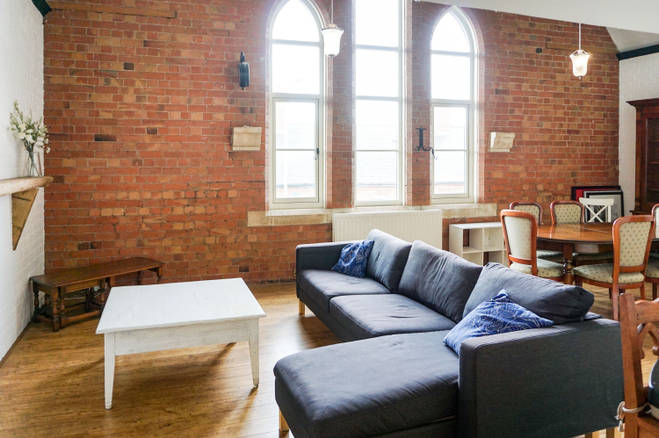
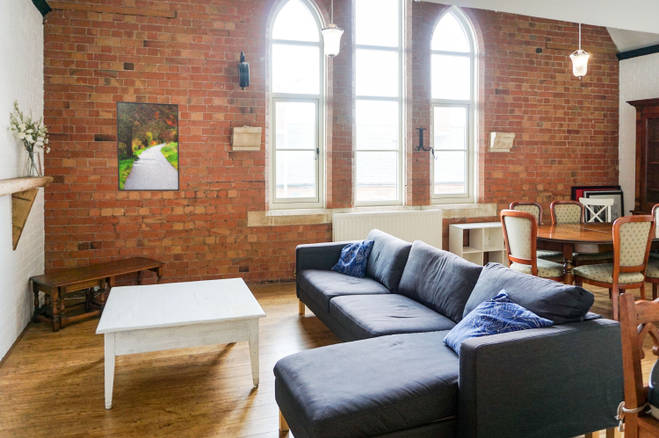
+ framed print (148, 146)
